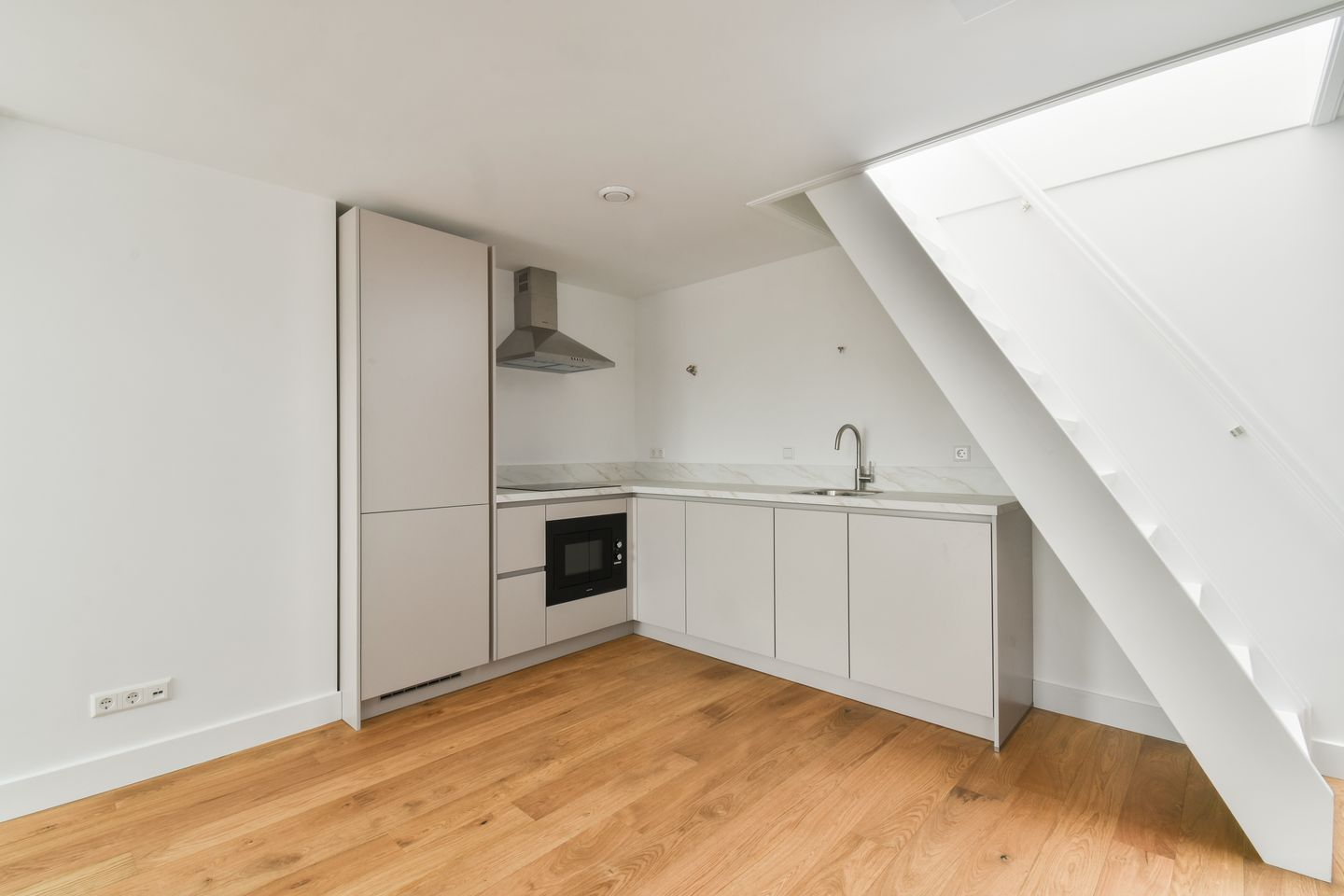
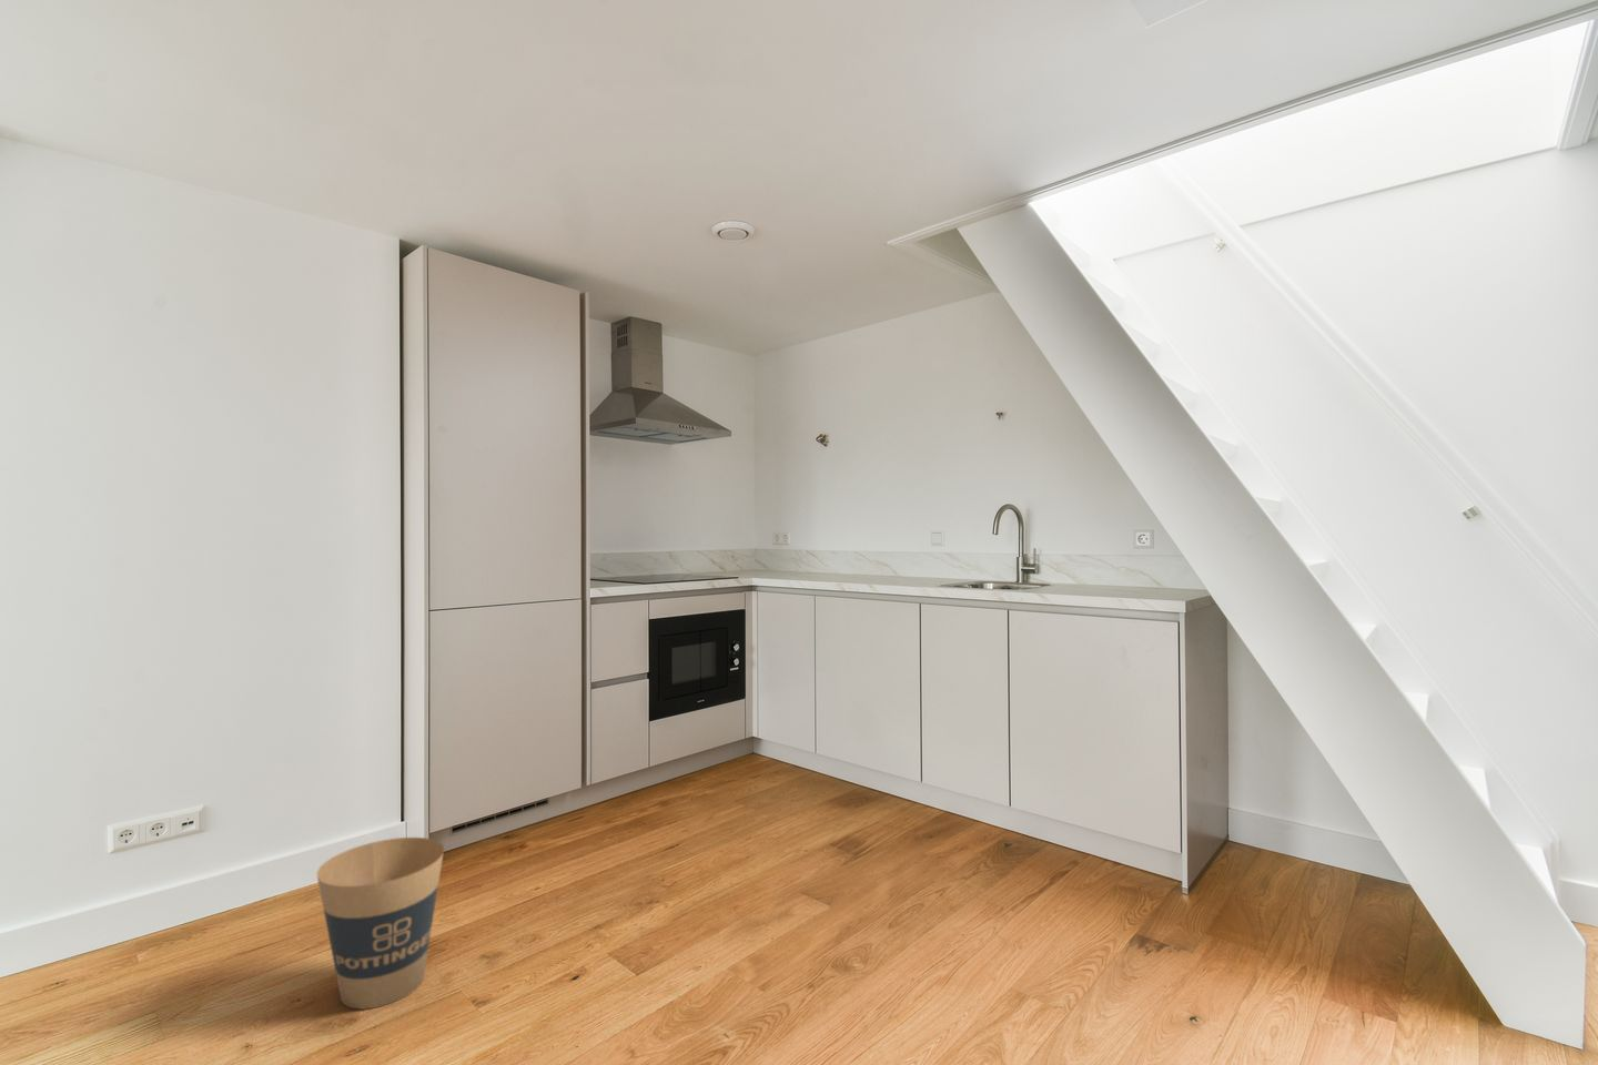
+ trash can (383, 922)
